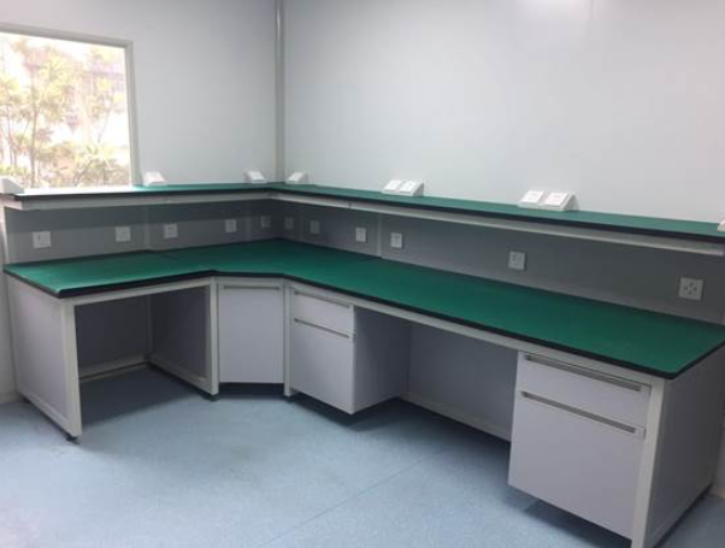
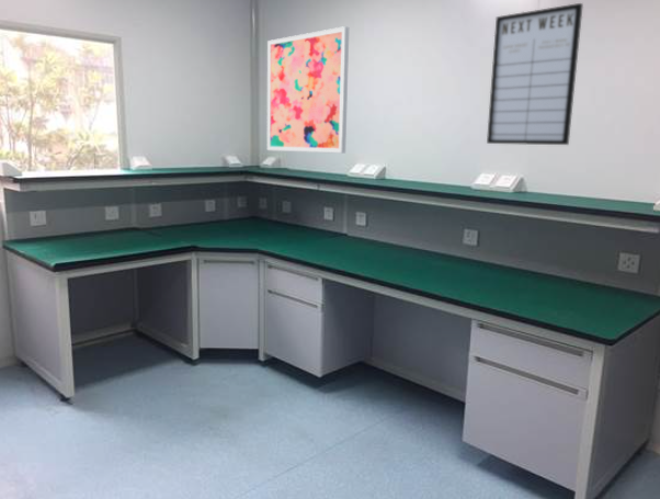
+ wall art (304, 93)
+ writing board (531, 78)
